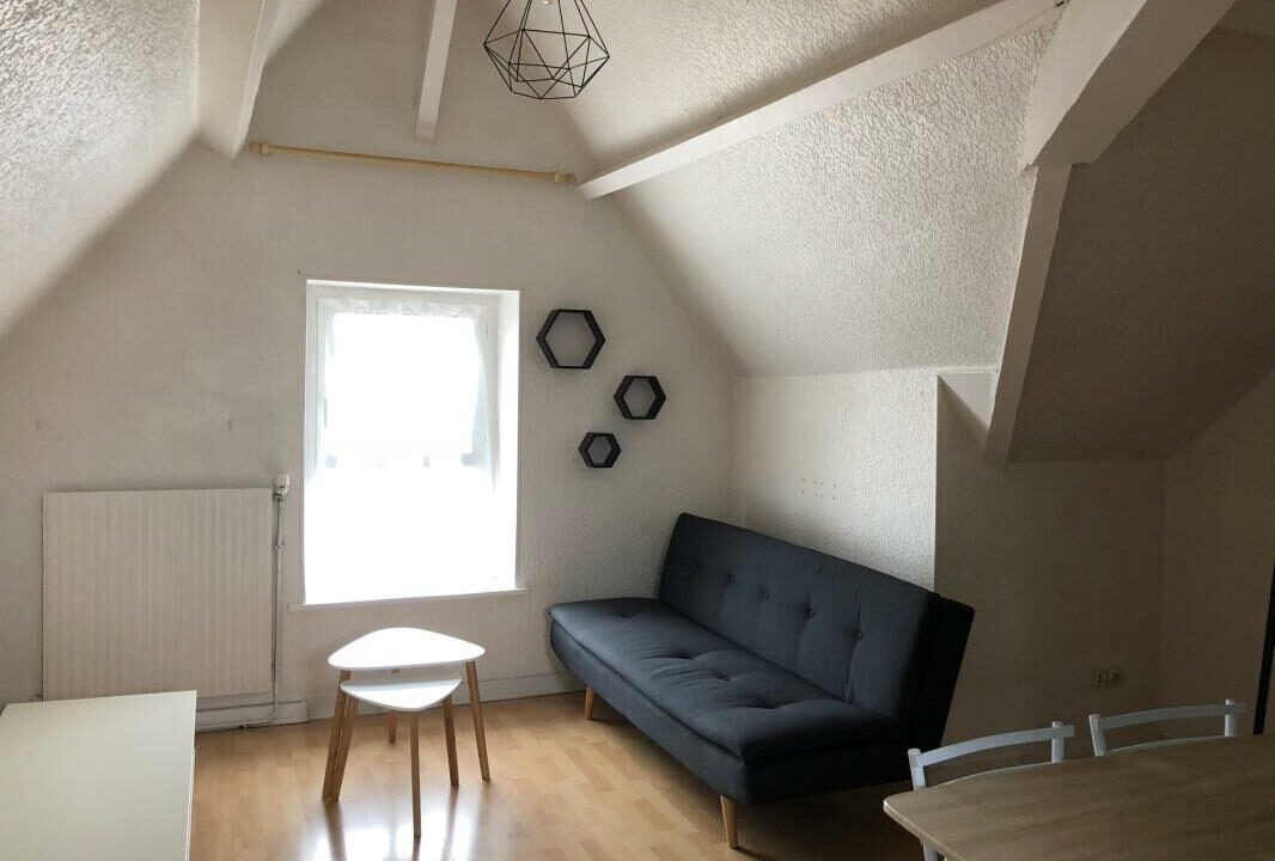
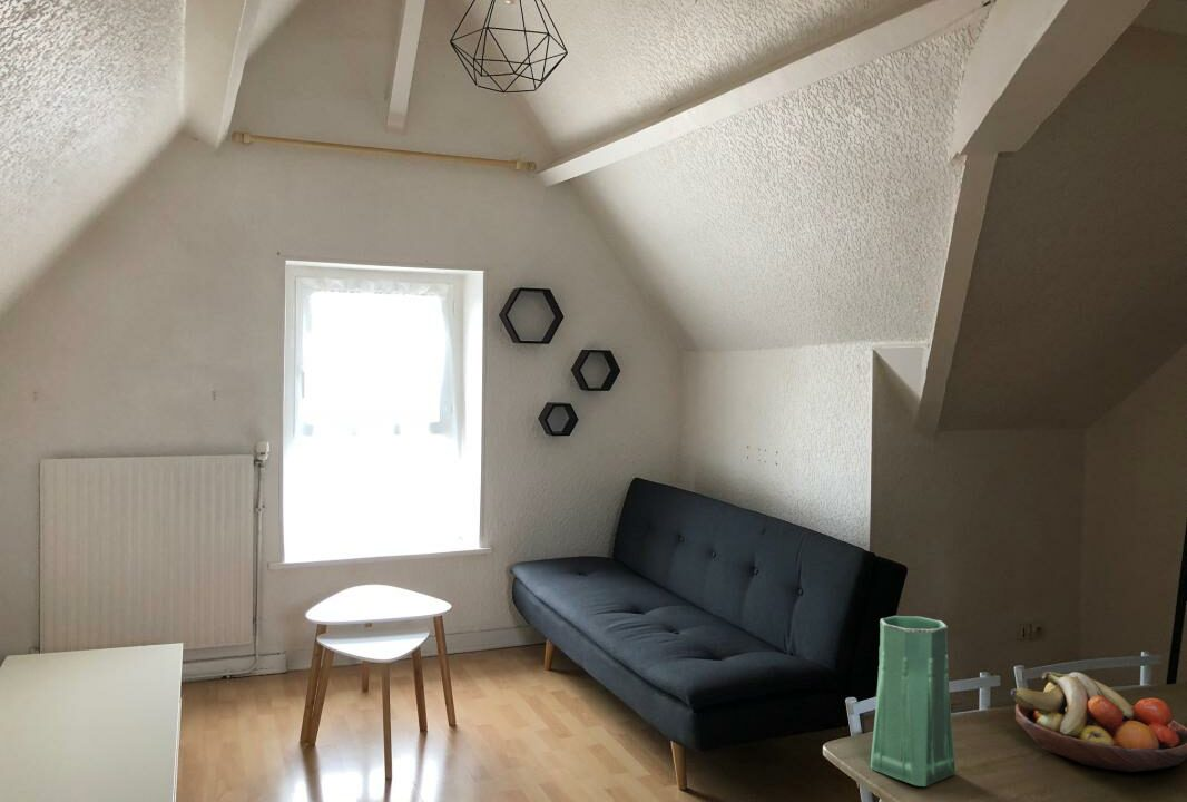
+ fruit bowl (1099, 714)
+ vase (913, 695)
